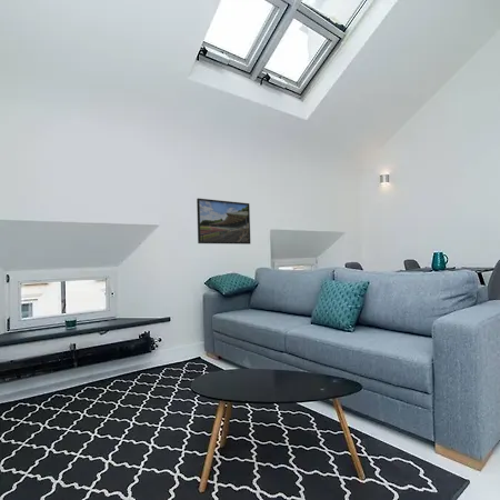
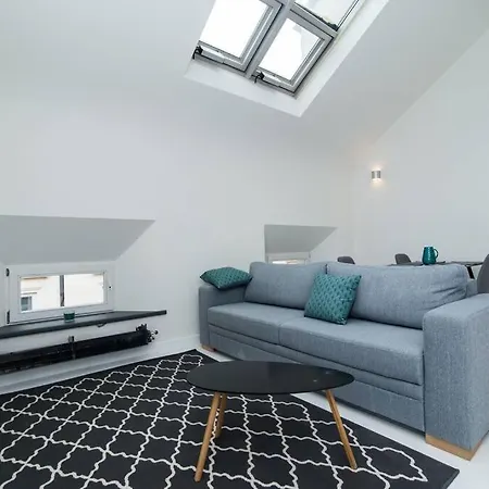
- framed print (224, 222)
